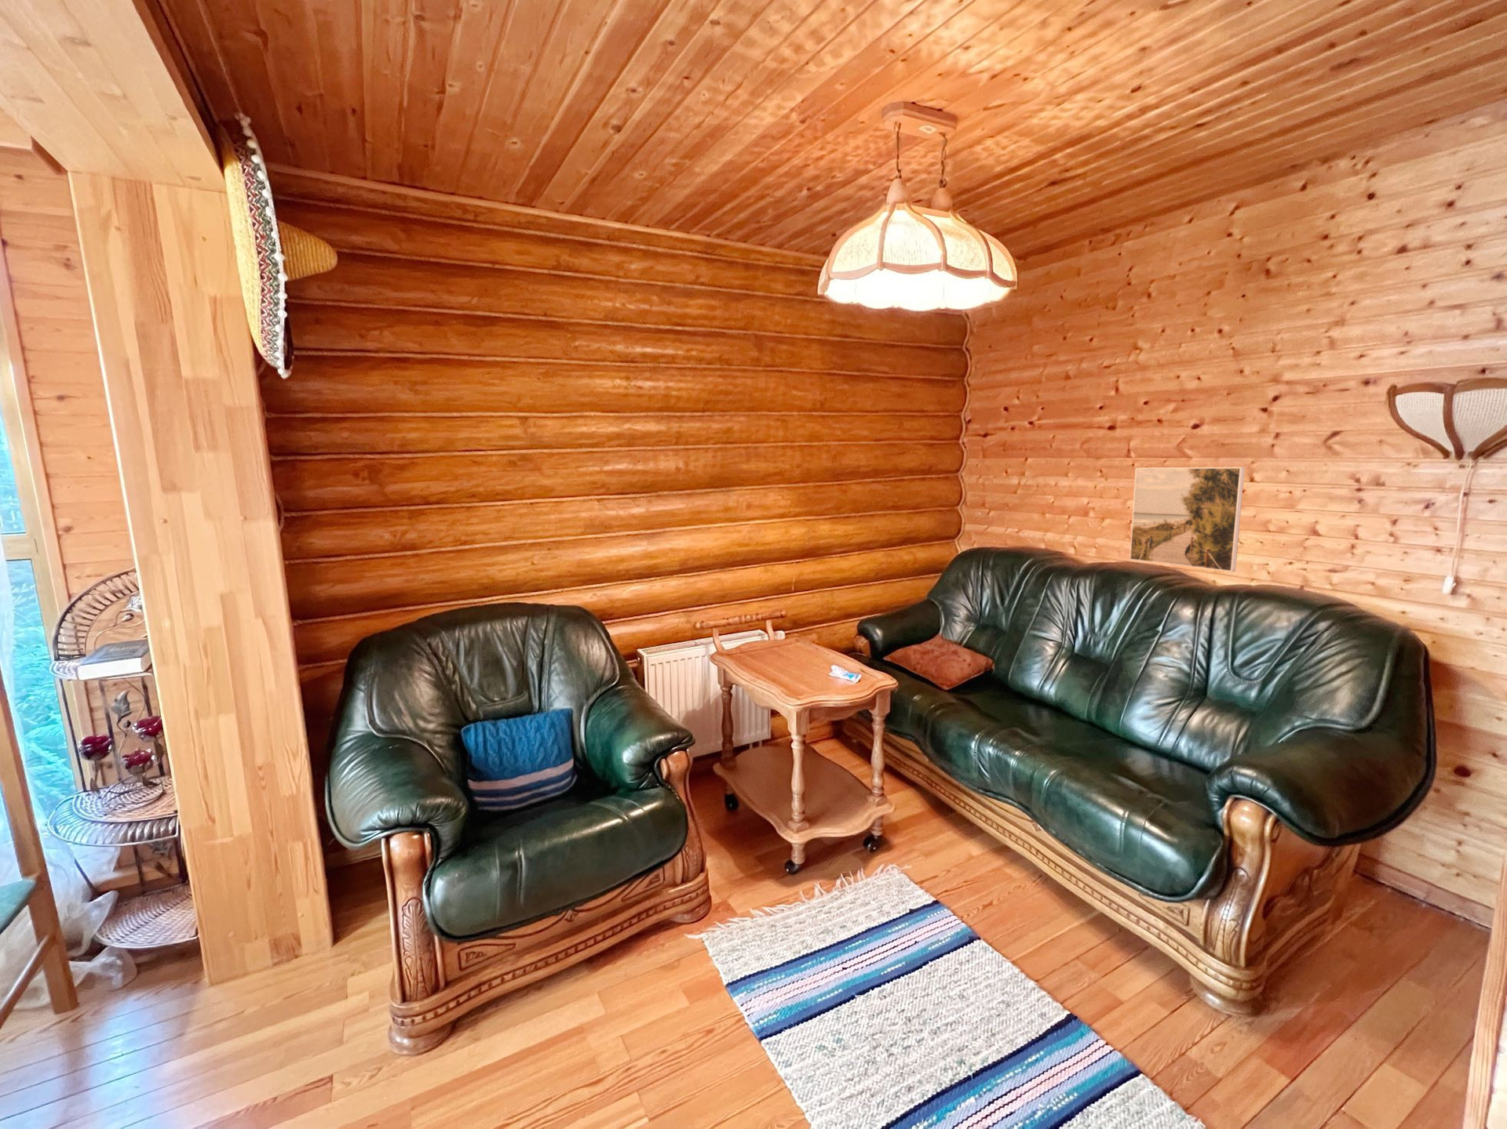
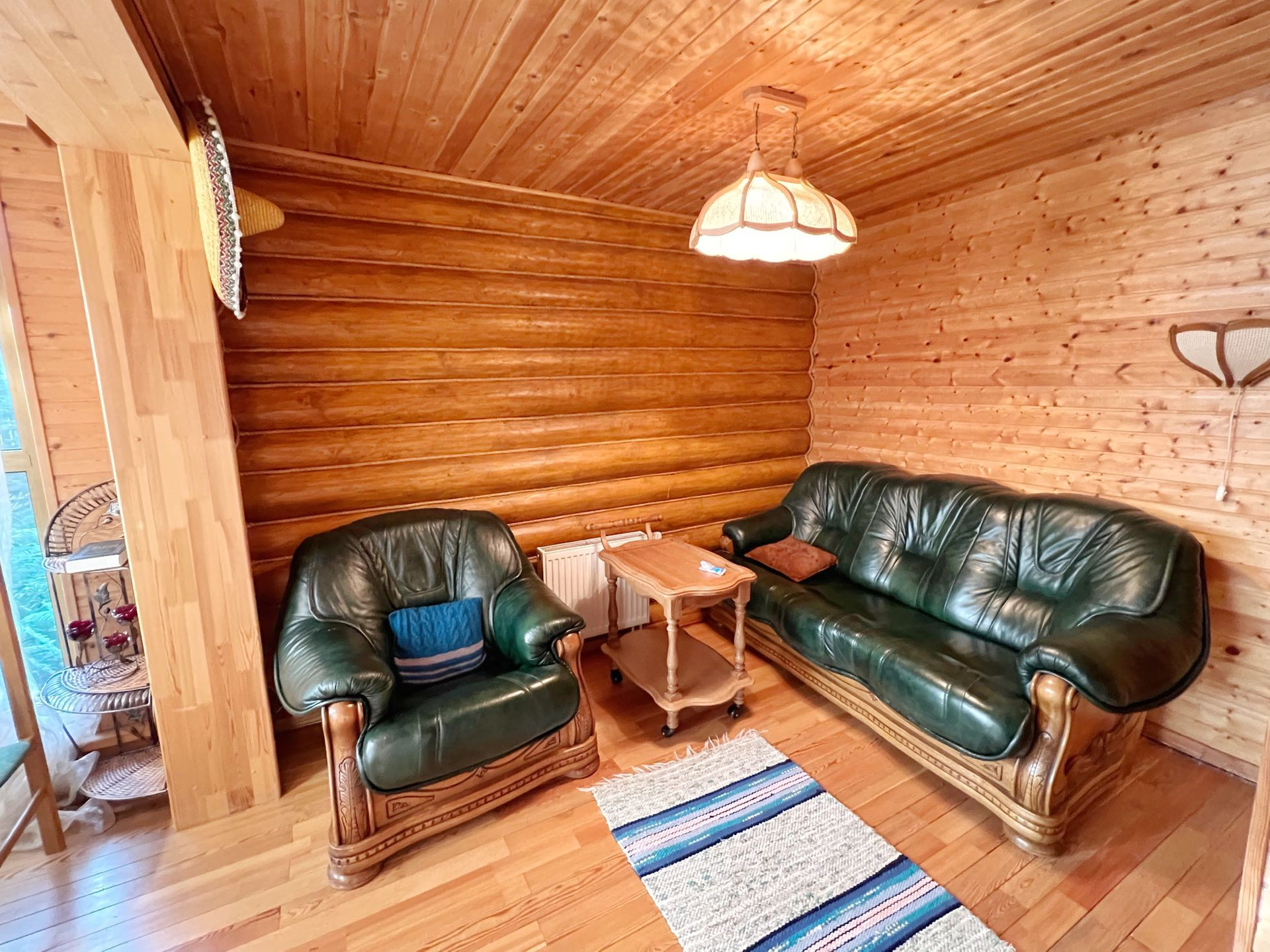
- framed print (1183, 517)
